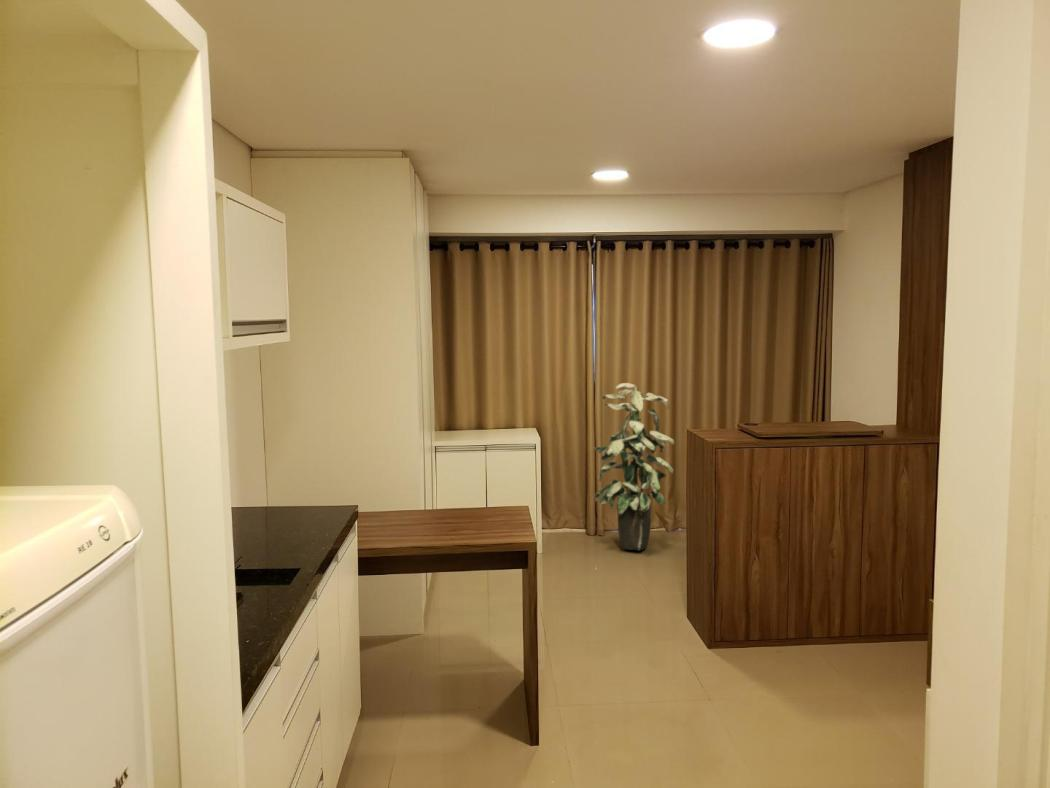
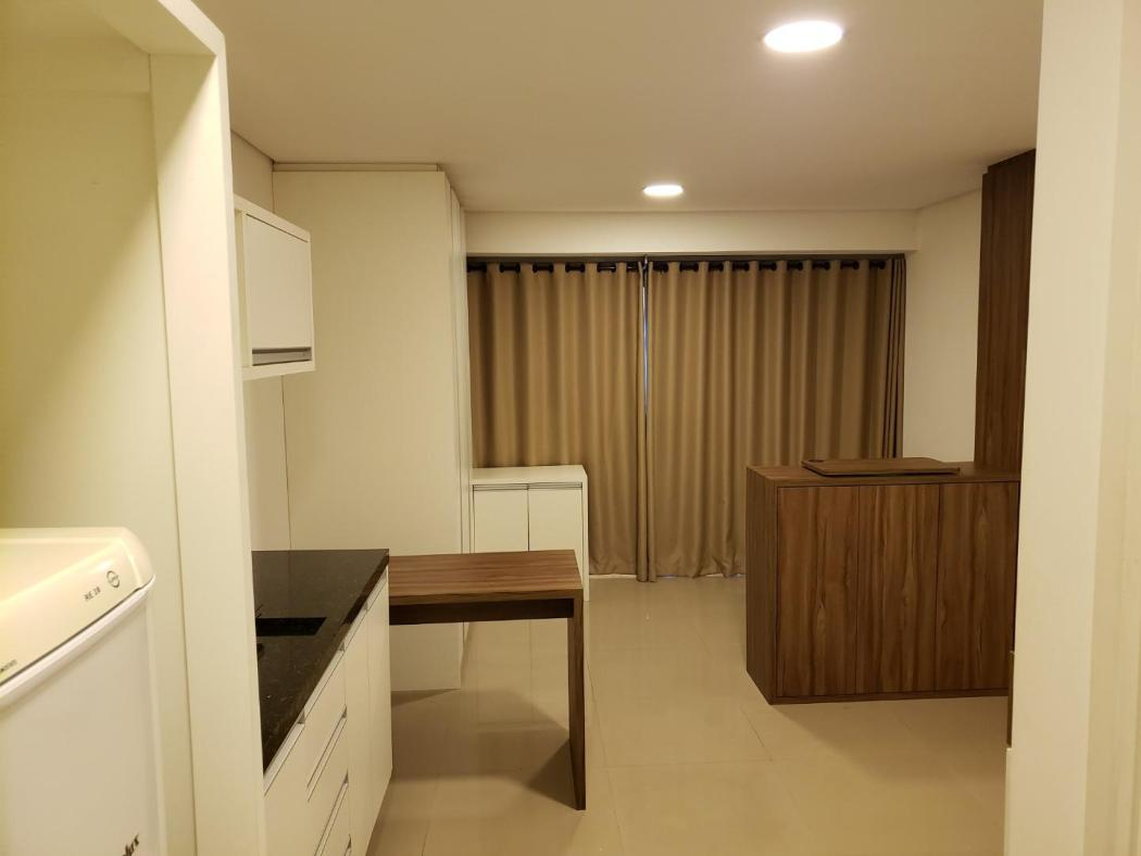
- indoor plant (631, 465)
